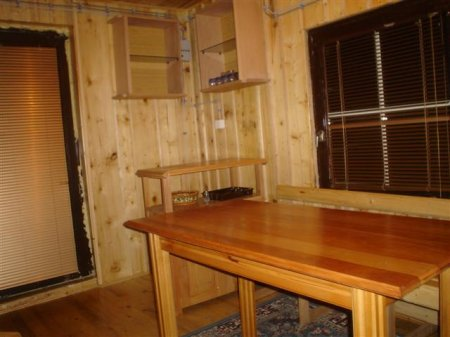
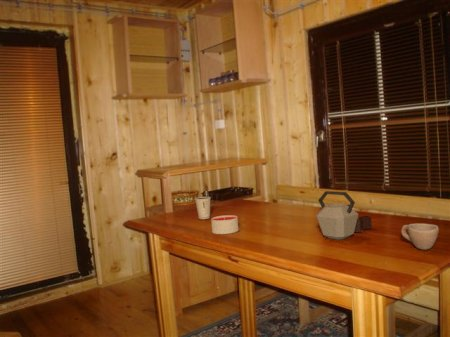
+ dixie cup (203, 208)
+ cup (418, 236)
+ kettle (348, 211)
+ candle (224, 224)
